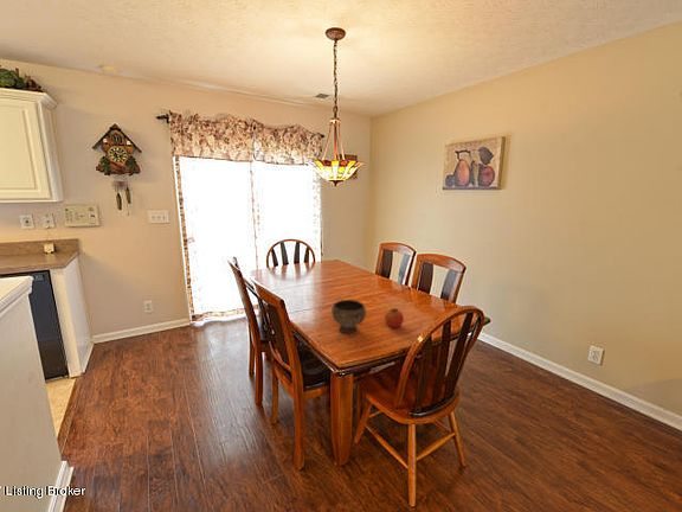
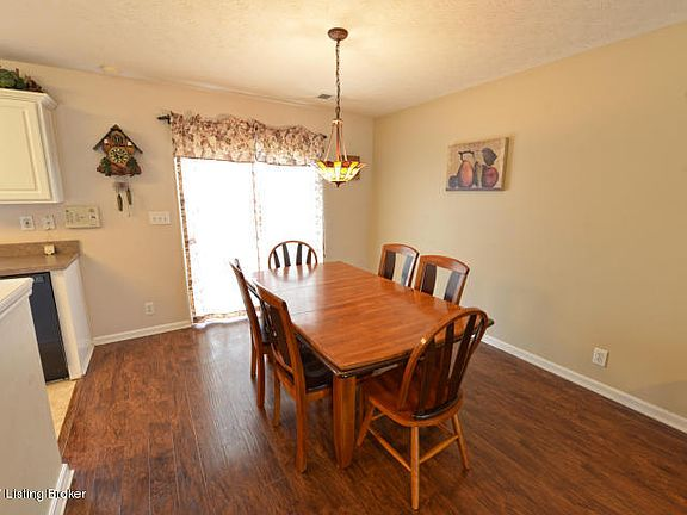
- bowl (348, 316)
- fruit (393, 316)
